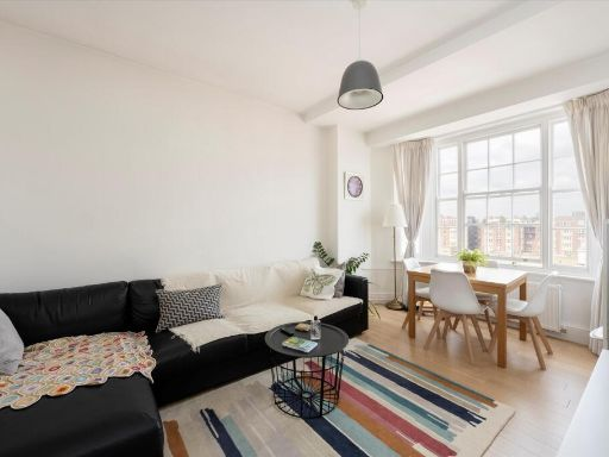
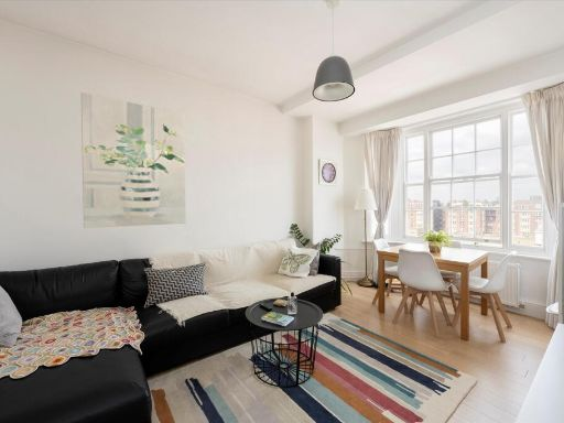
+ wall art (139, 164)
